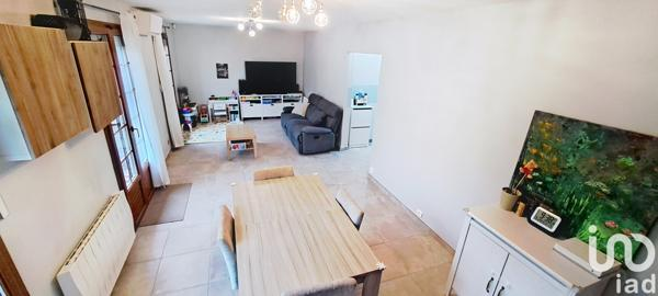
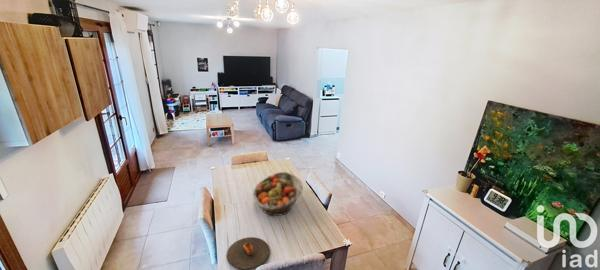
+ fruit basket (277, 192)
+ plate (248, 248)
